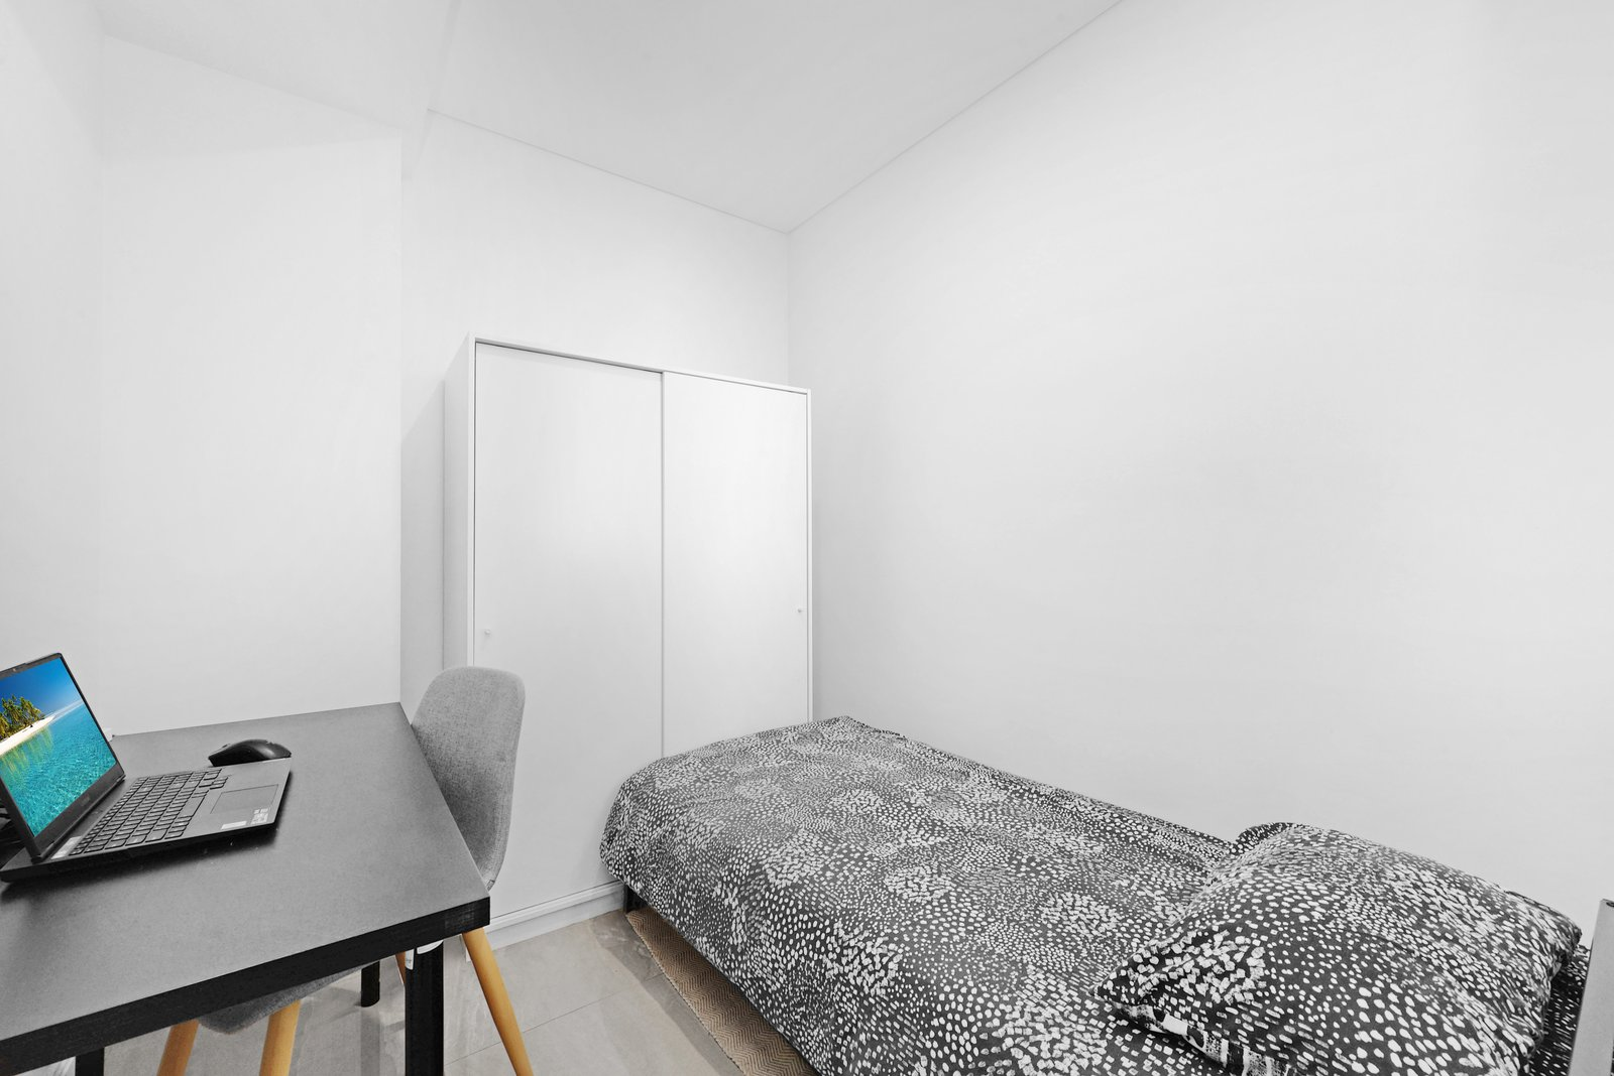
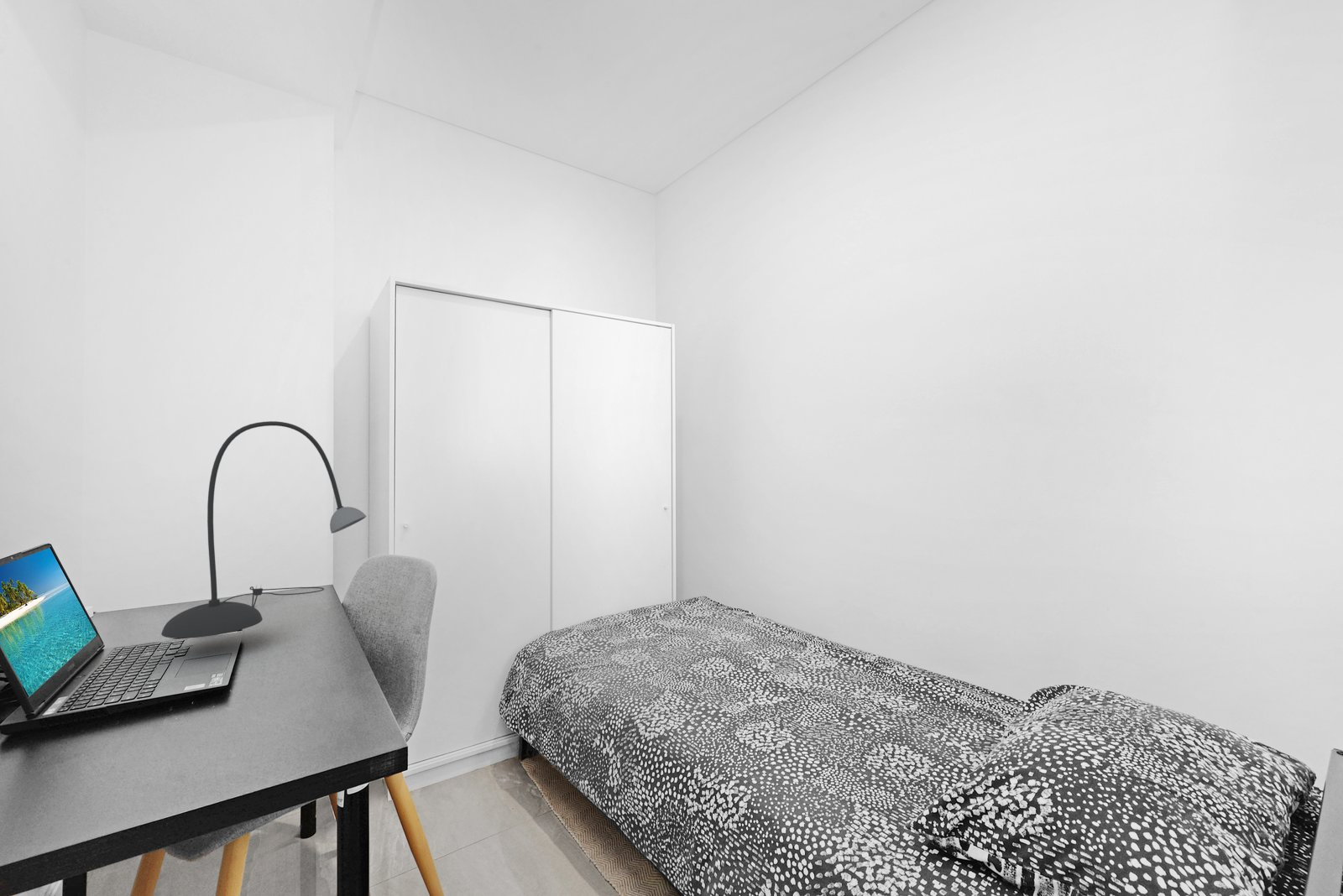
+ desk lamp (330, 525)
